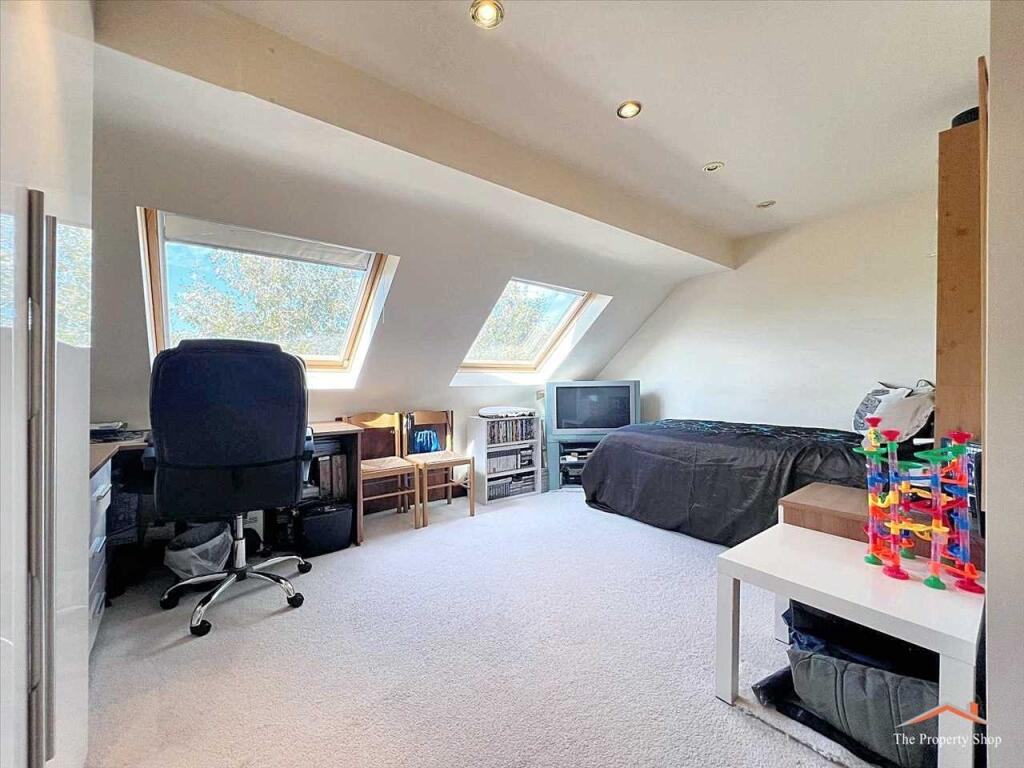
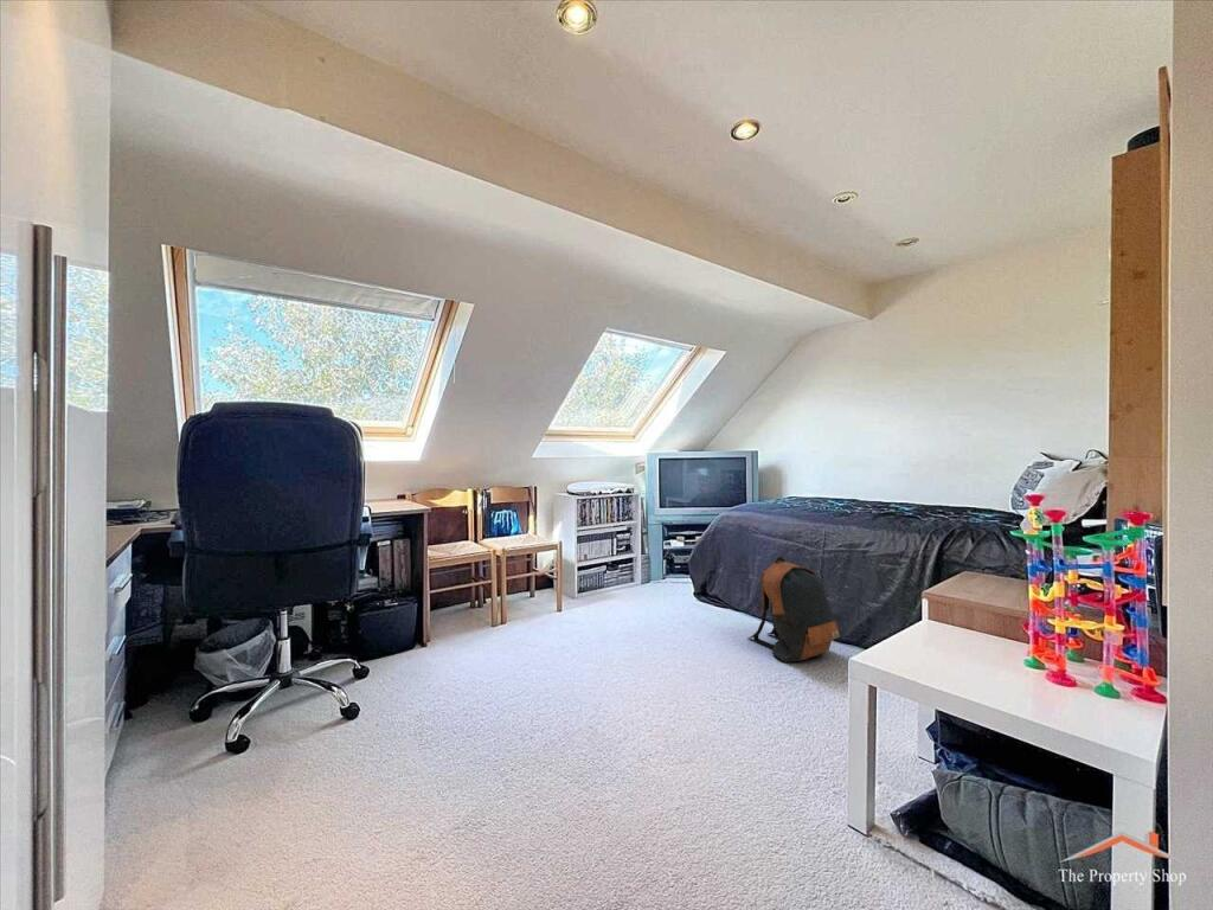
+ backpack (790, 604)
